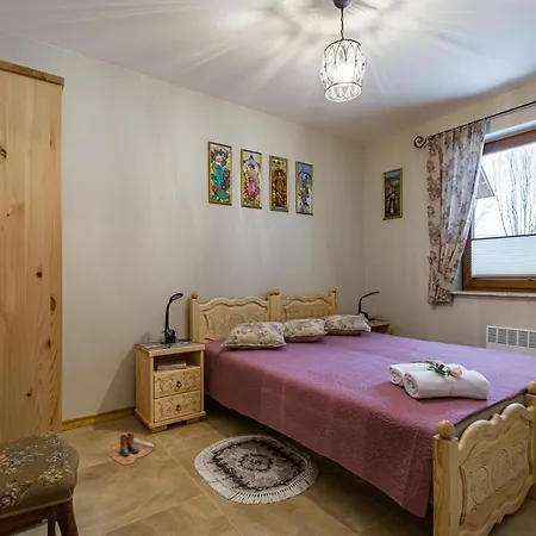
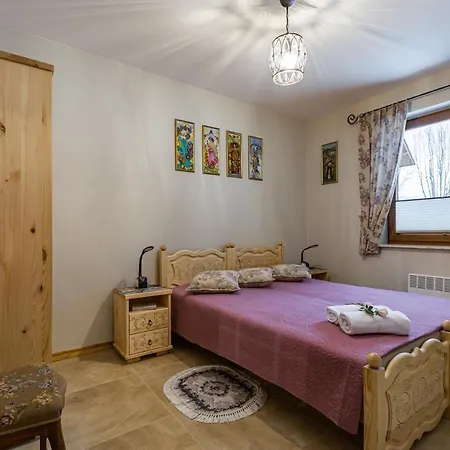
- boots (130, 443)
